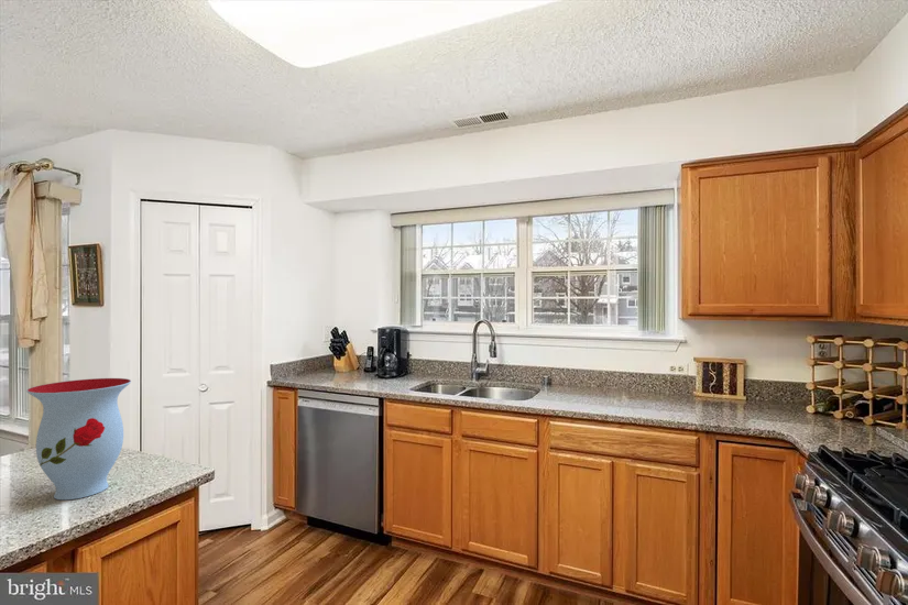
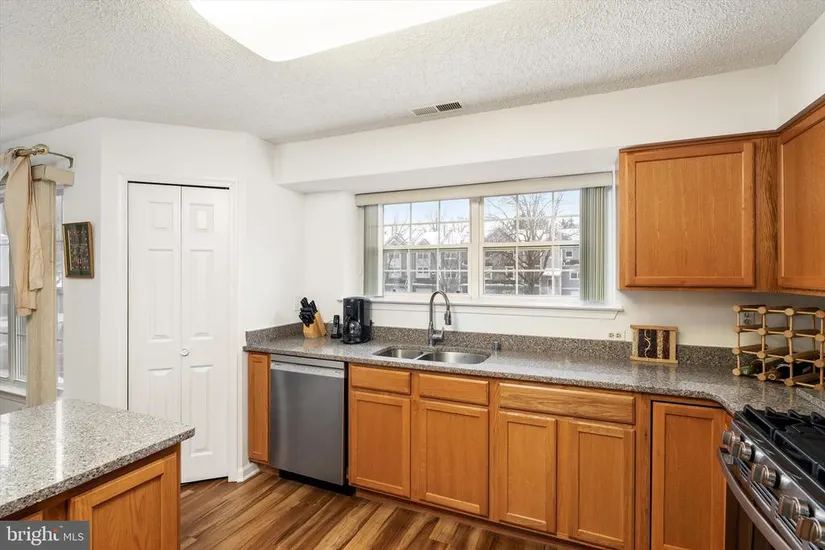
- vase (81, 437)
